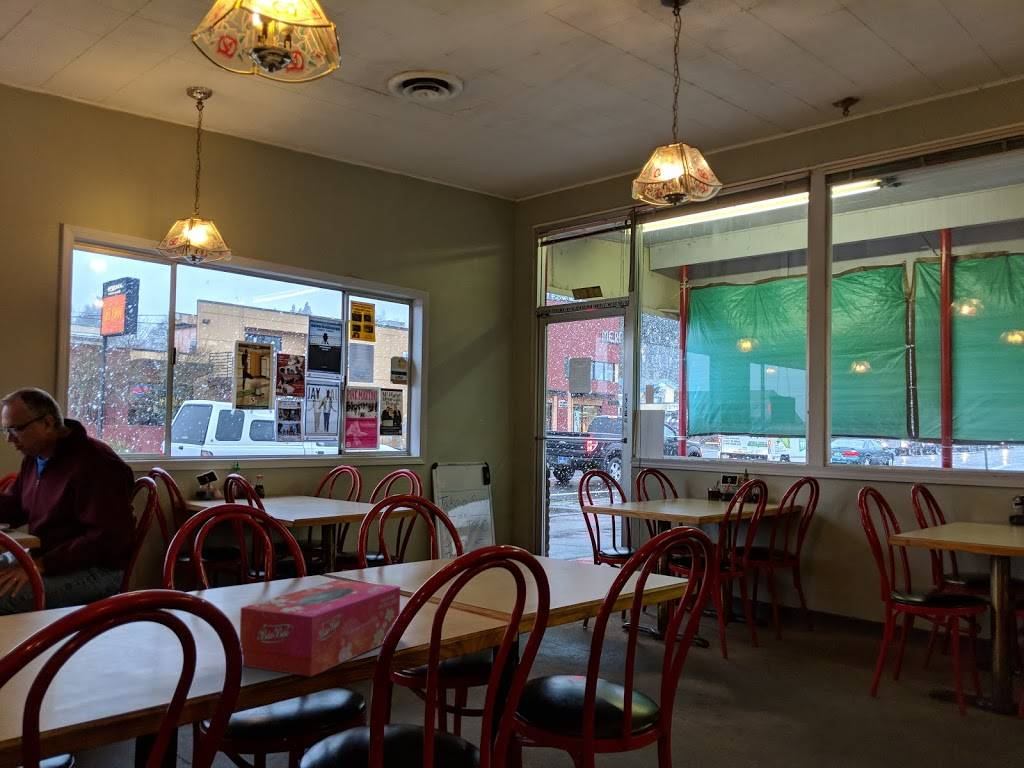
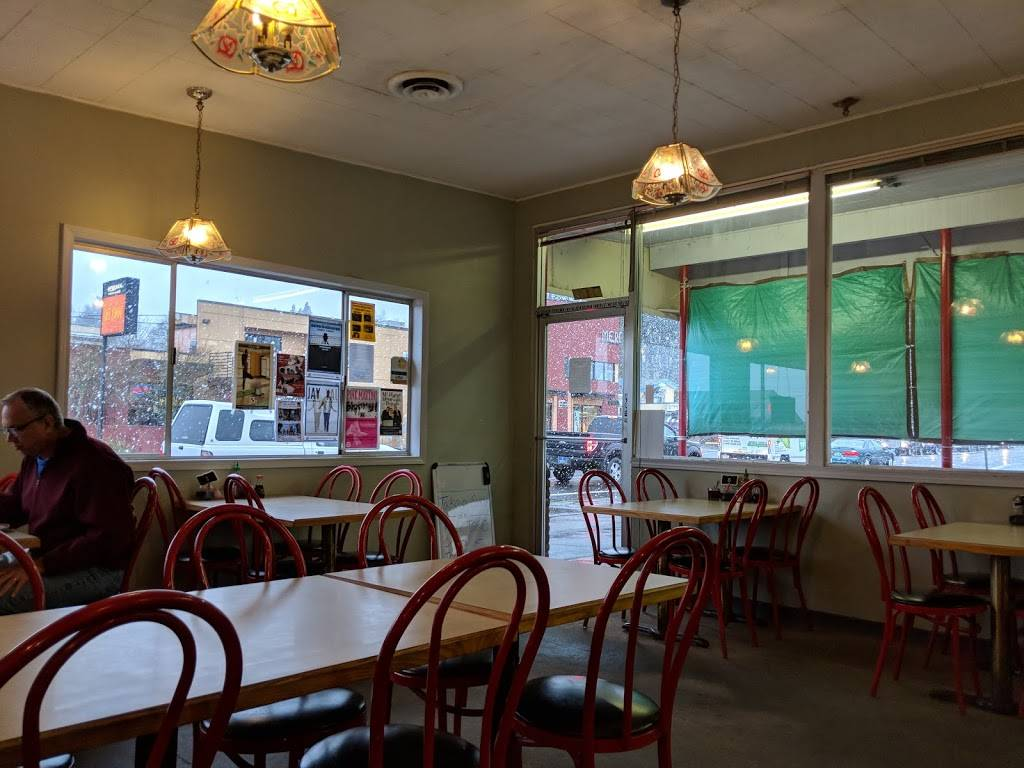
- tissue box (325, 623)
